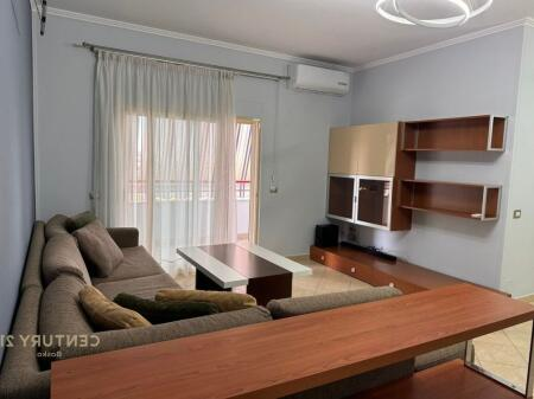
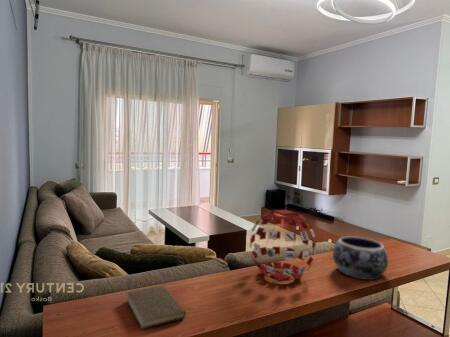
+ decorative bowl (359, 257)
+ book (160, 302)
+ decorative ball (279, 247)
